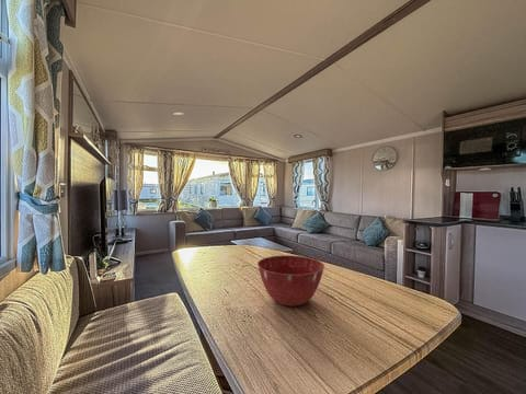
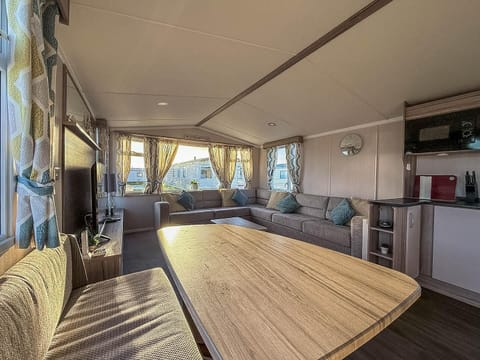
- mixing bowl (289, 280)
